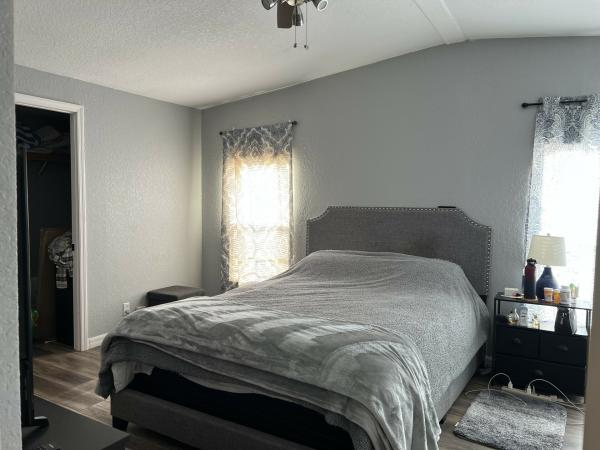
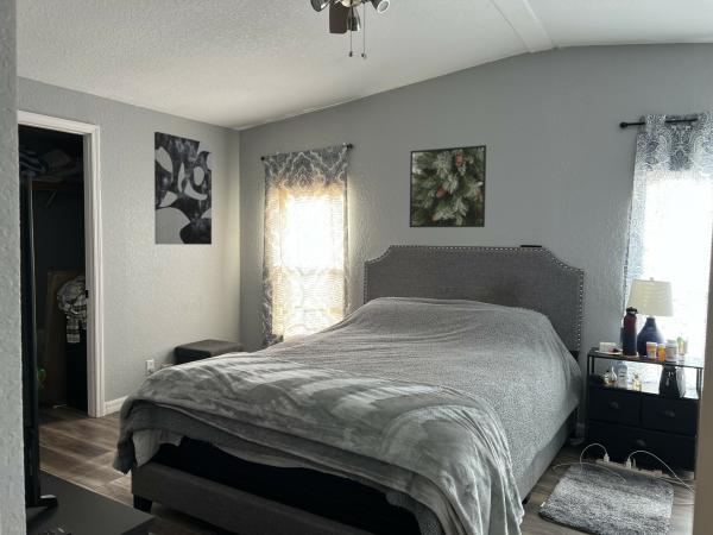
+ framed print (446, 188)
+ wall art (184, 191)
